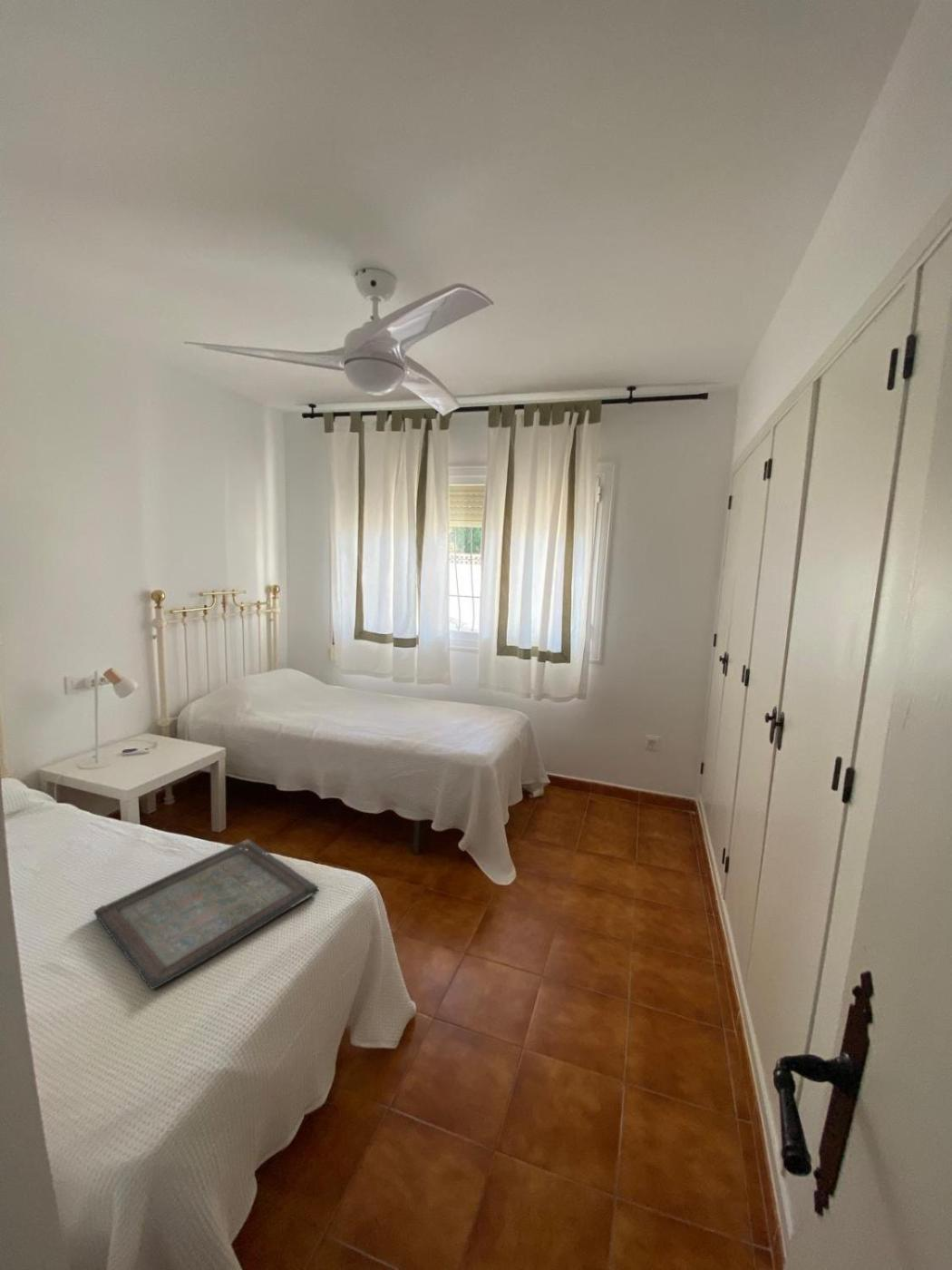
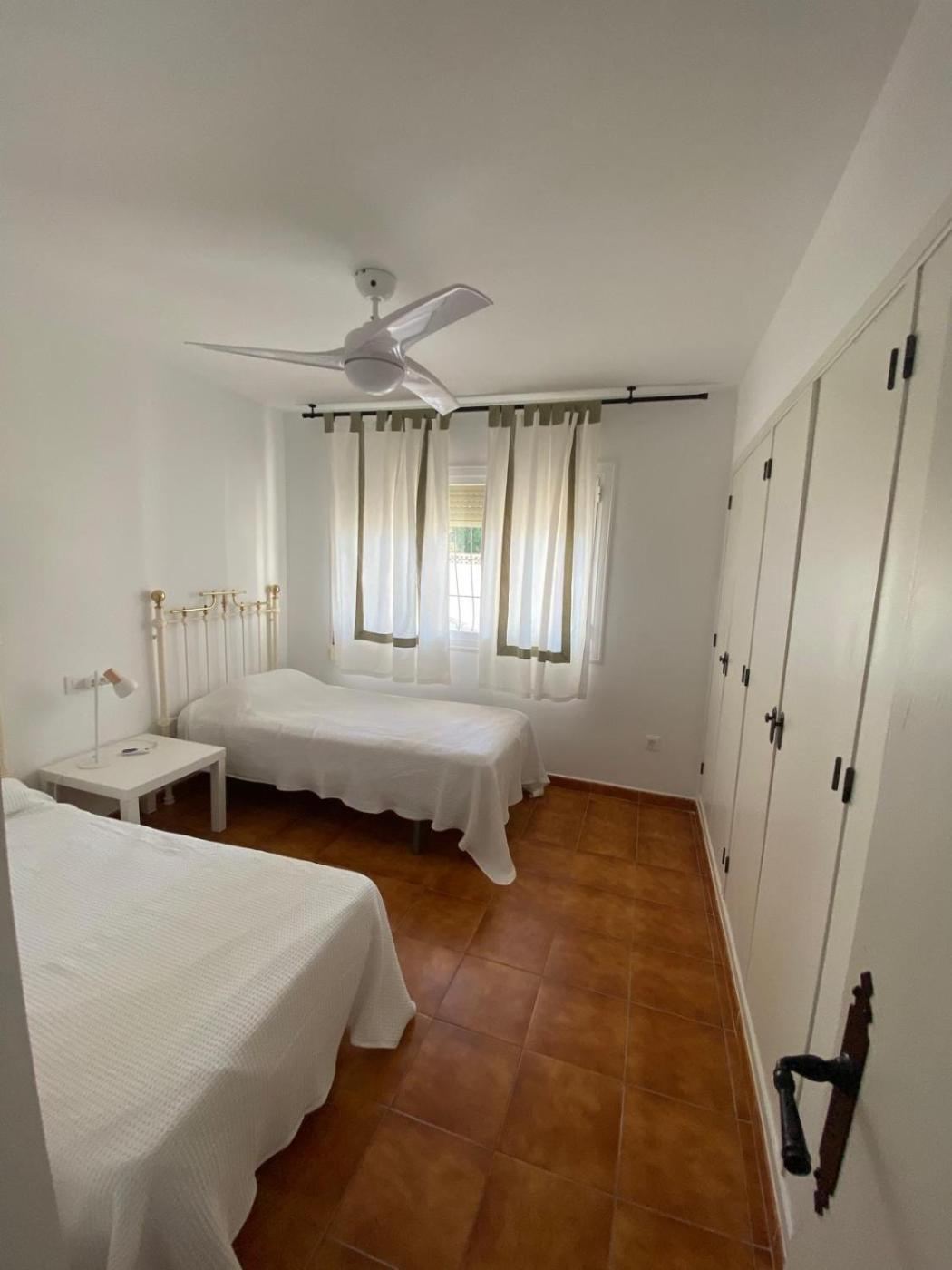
- serving tray (210, 899)
